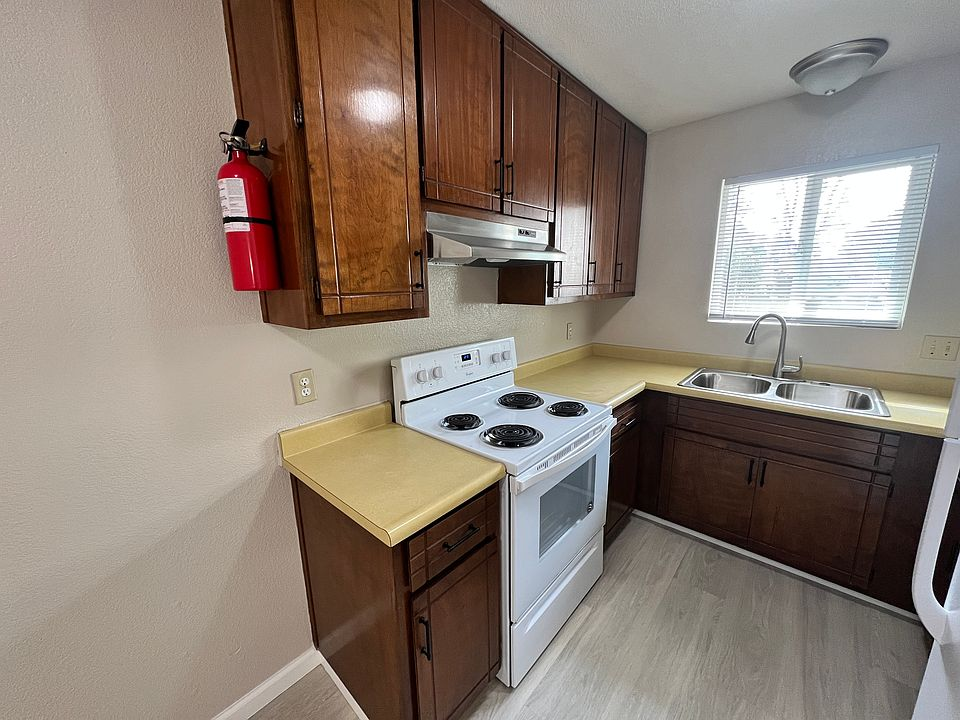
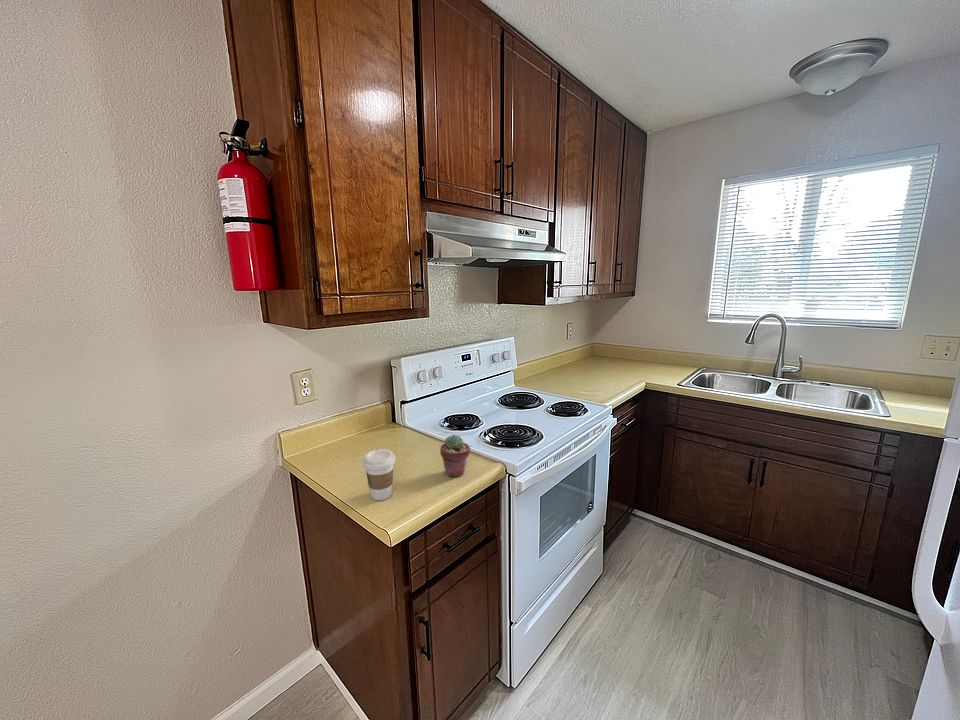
+ potted succulent (455, 454)
+ coffee cup (380, 474)
